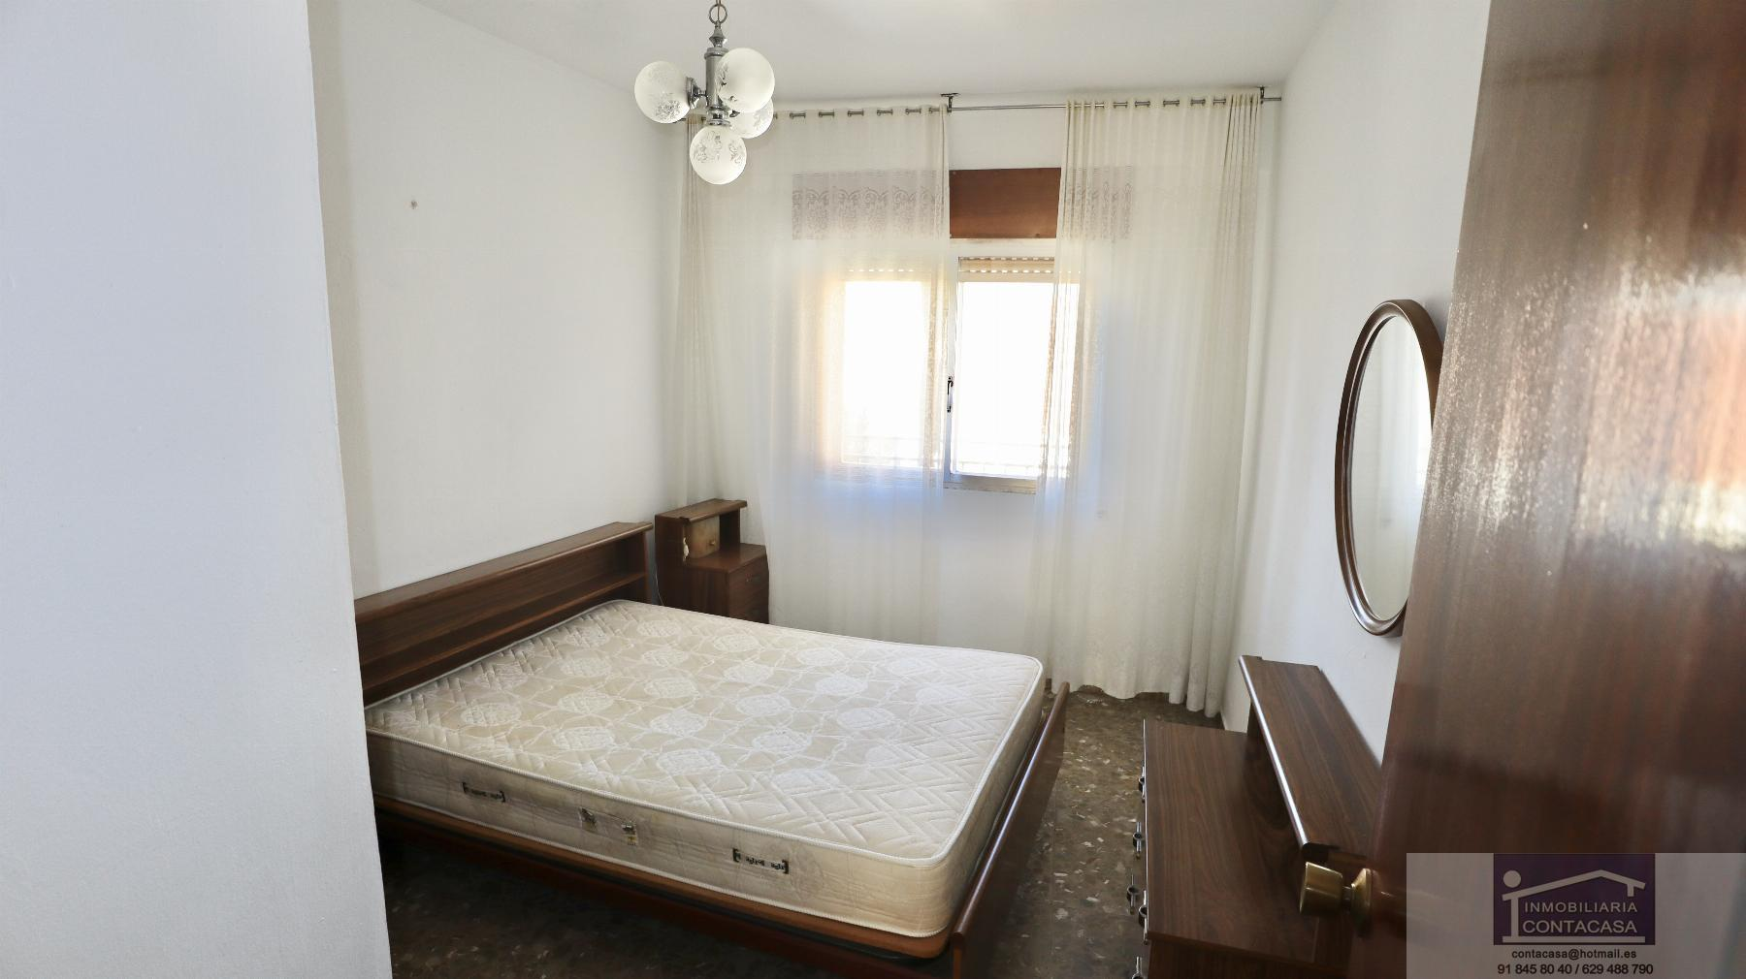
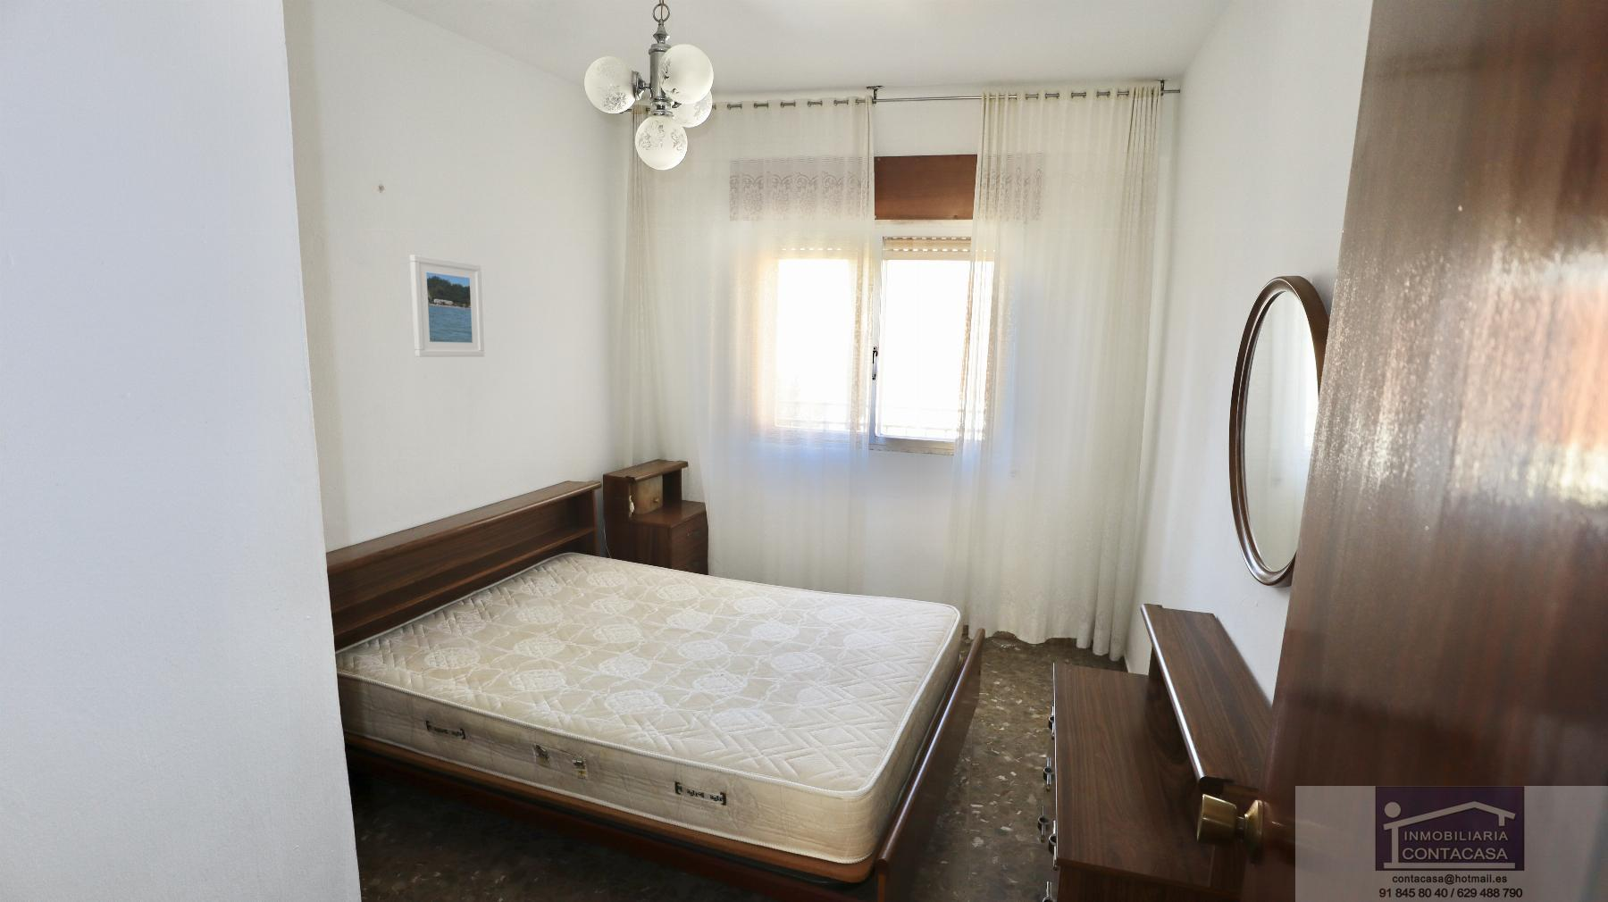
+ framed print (448, 308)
